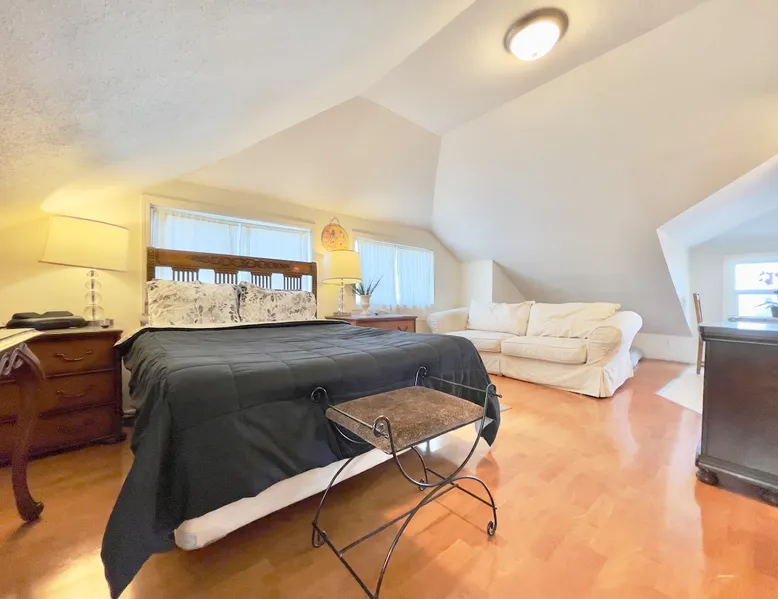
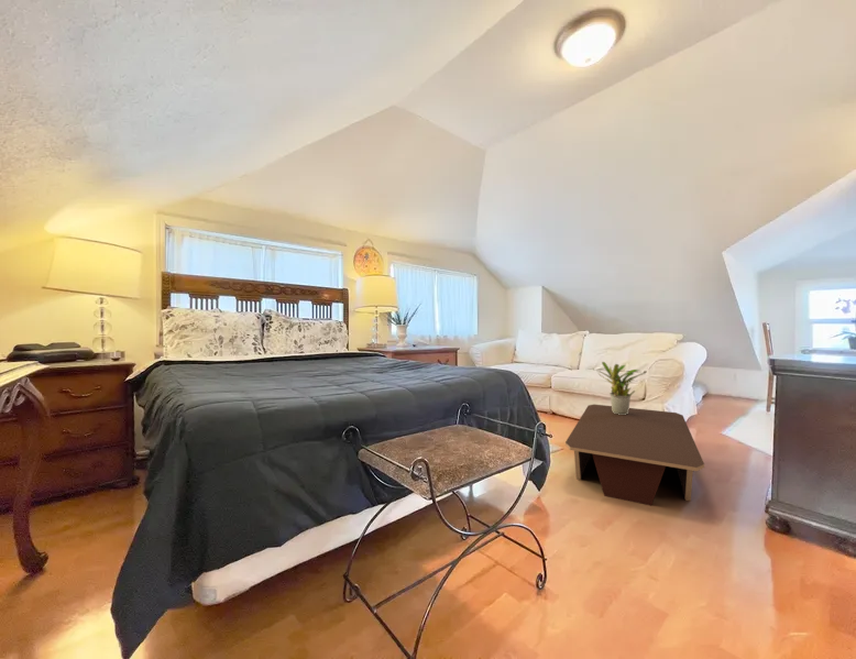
+ potted plant (617, 387)
+ coffee table (630, 447)
